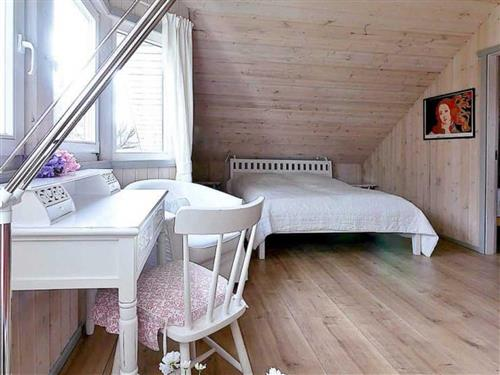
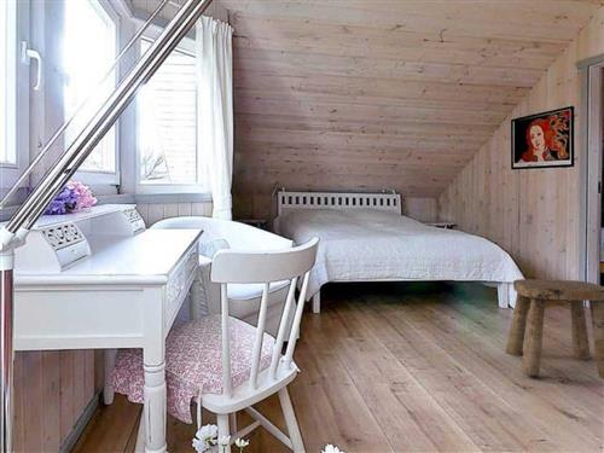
+ stool (571, 325)
